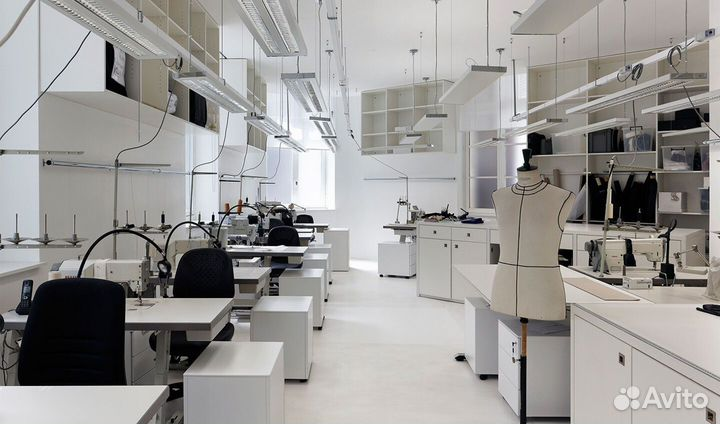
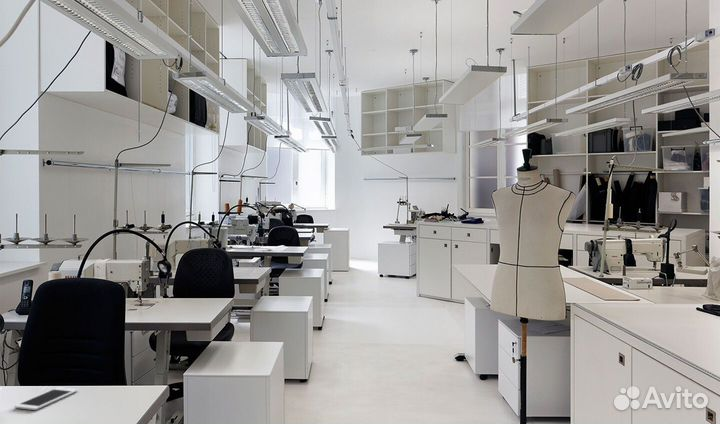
+ cell phone (47, 398)
